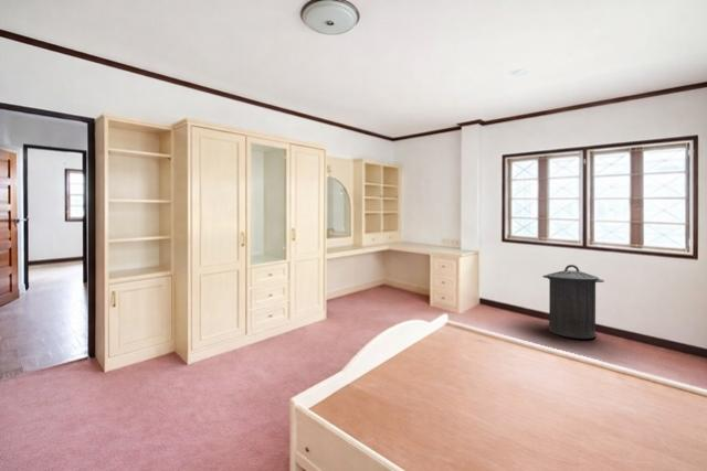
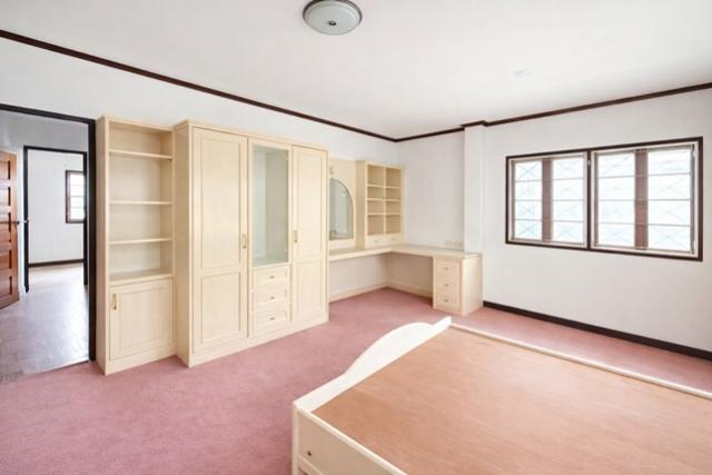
- trash can (571, 298)
